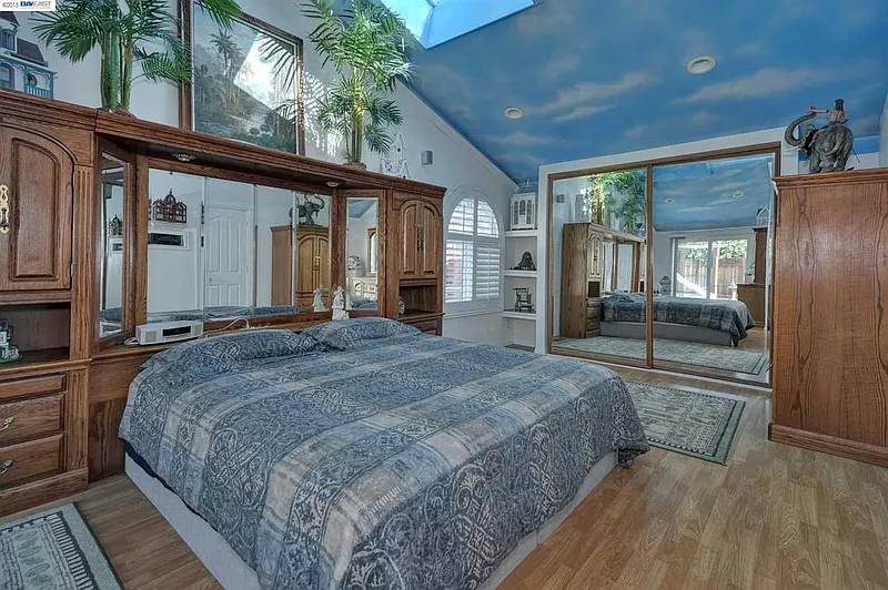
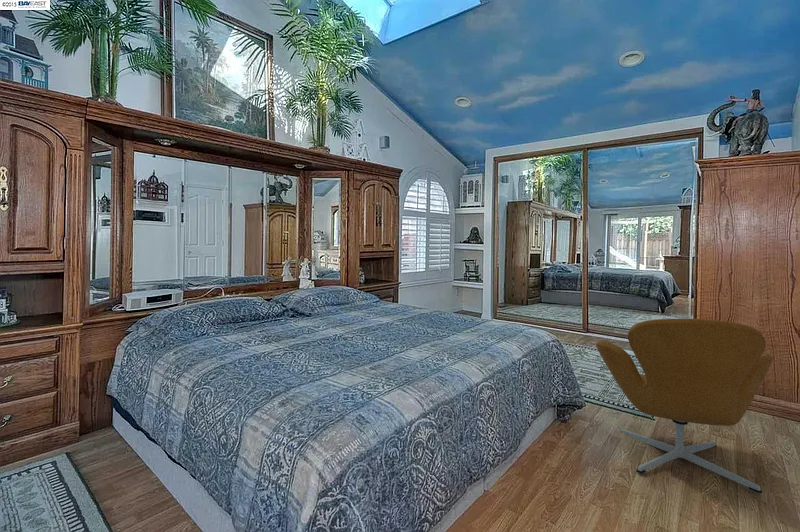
+ armchair (682, 386)
